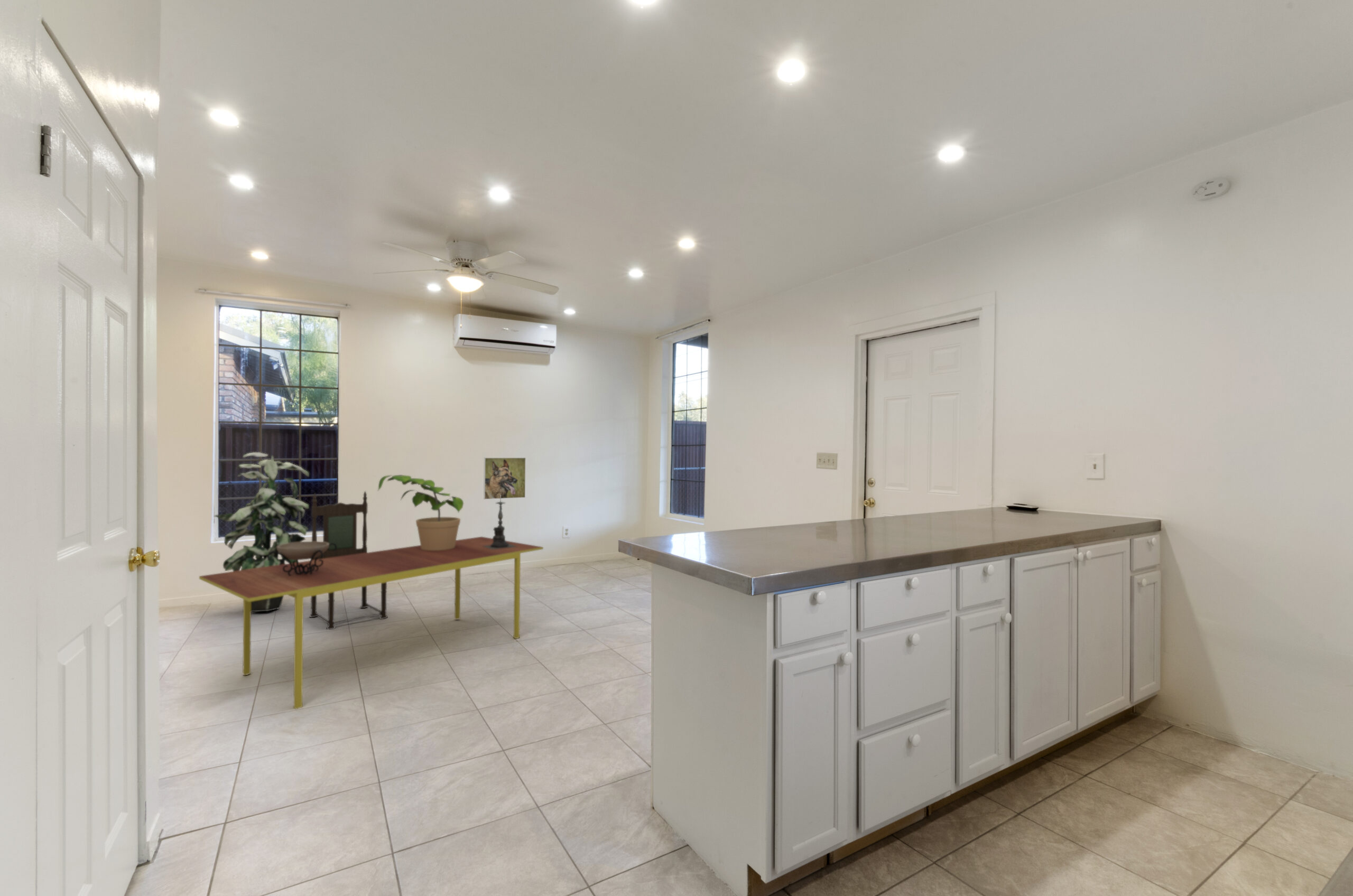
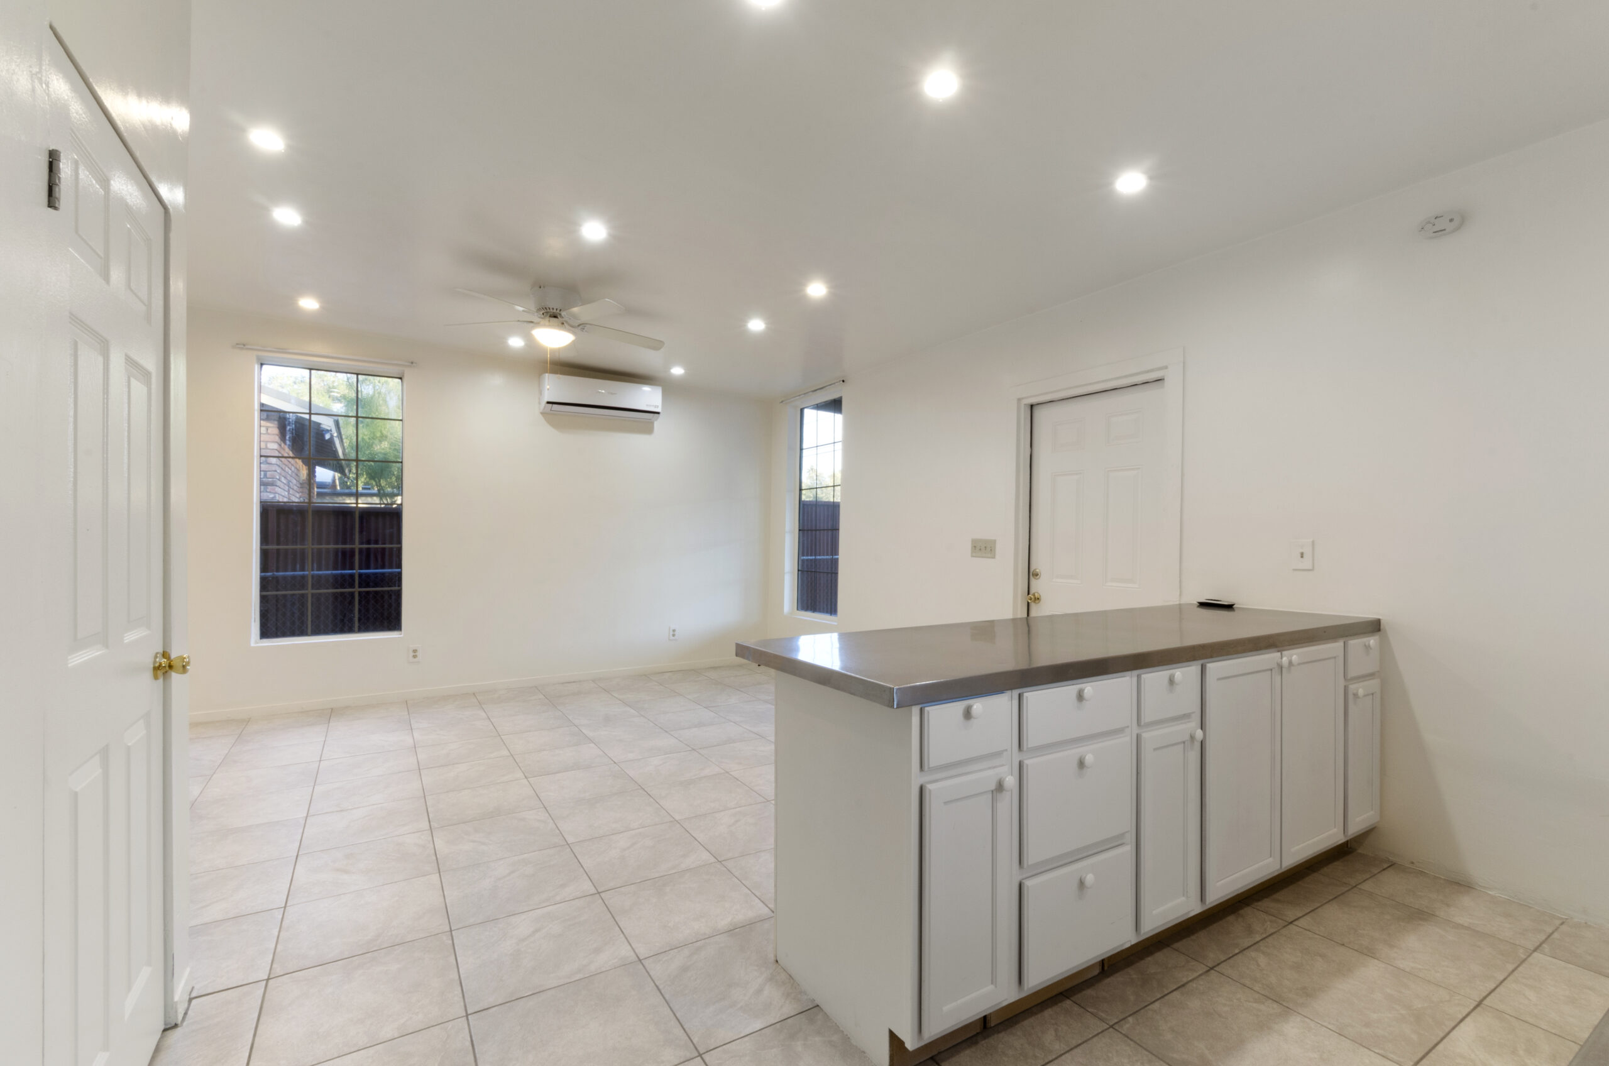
- dining chair (349, 555)
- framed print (505, 478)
- potted plant (415, 507)
- candle holder (500, 520)
- decorative bowl (303, 559)
- dining table (388, 582)
- indoor plant (264, 531)
